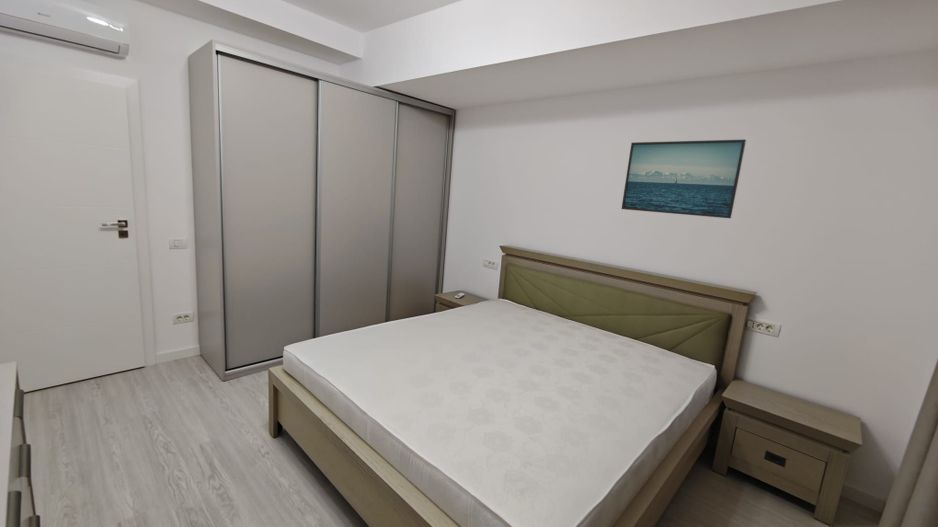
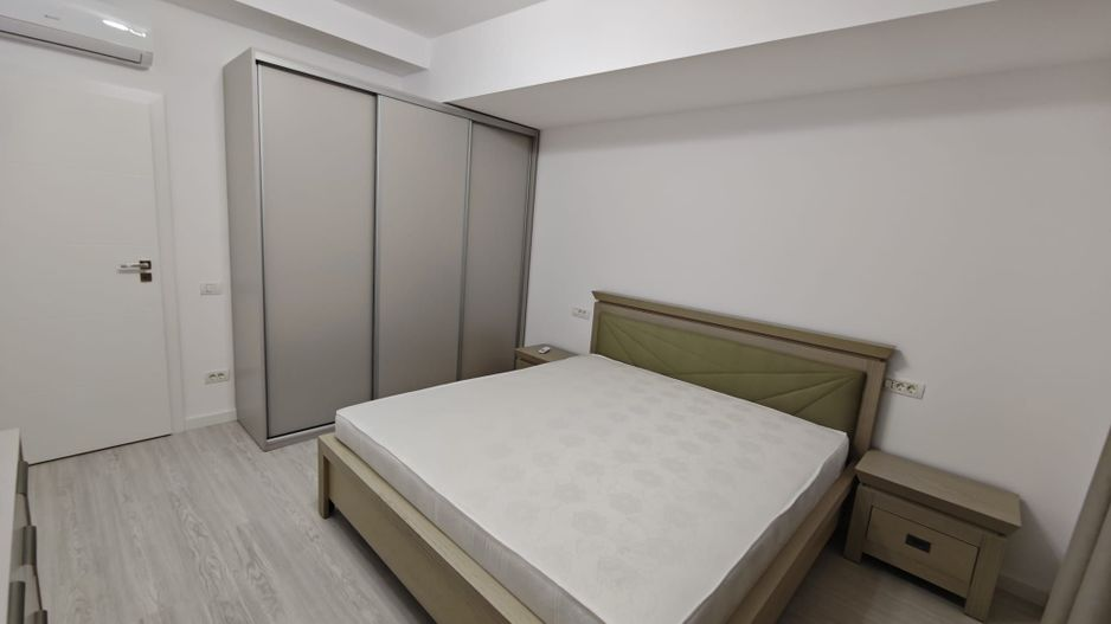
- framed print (677, 177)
